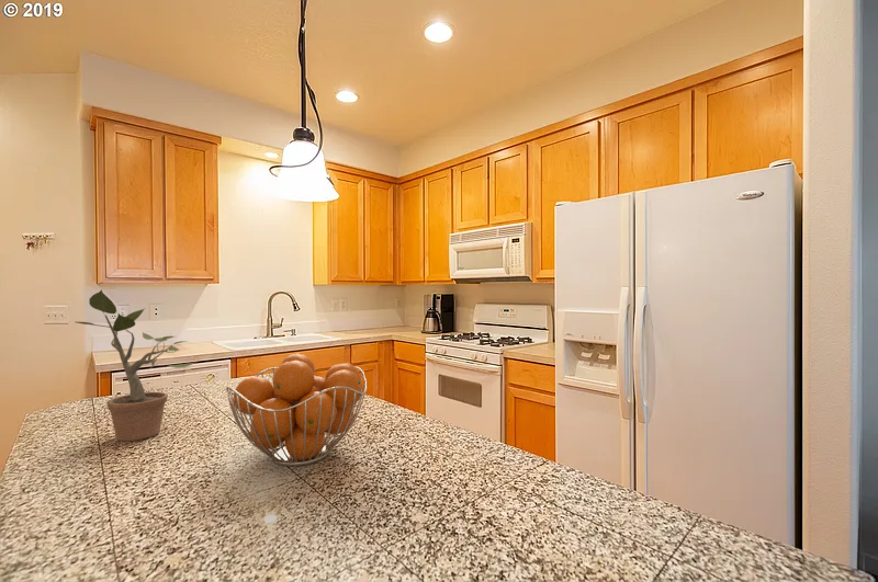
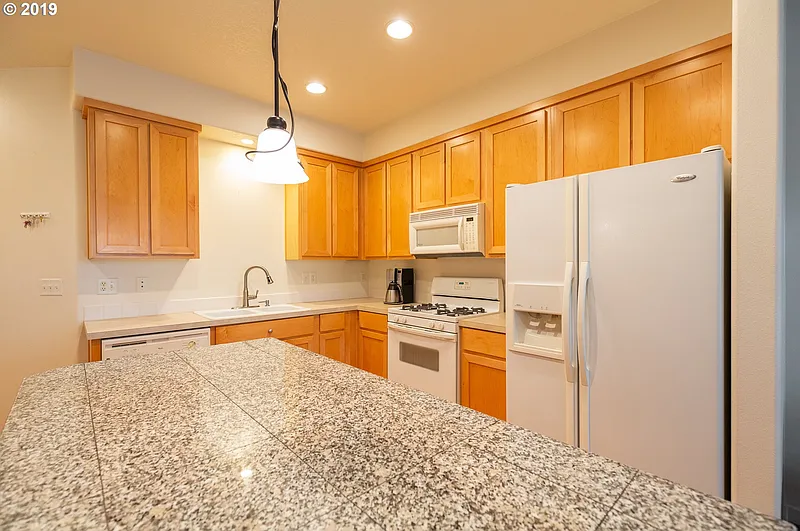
- potted plant (137, 361)
- fruit basket (301, 406)
